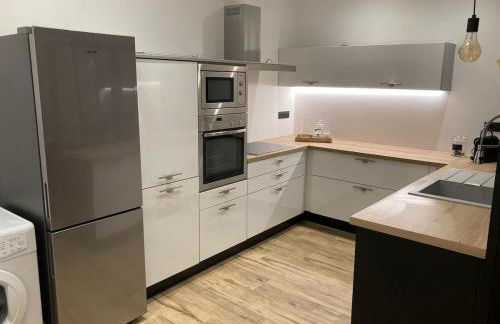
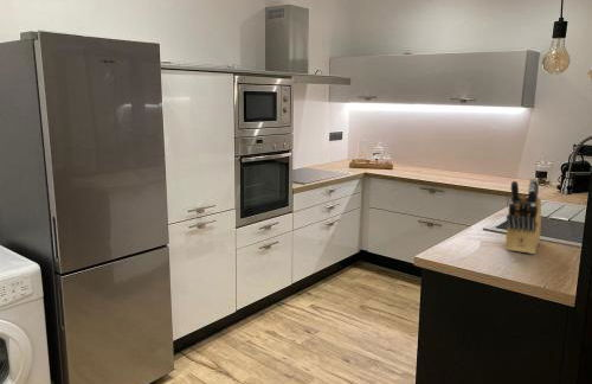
+ knife block (525, 211)
